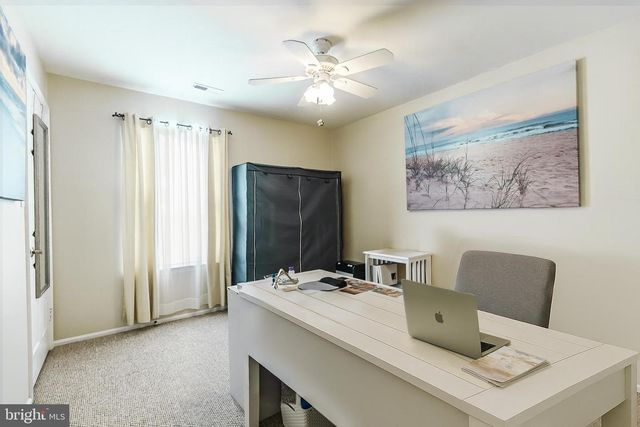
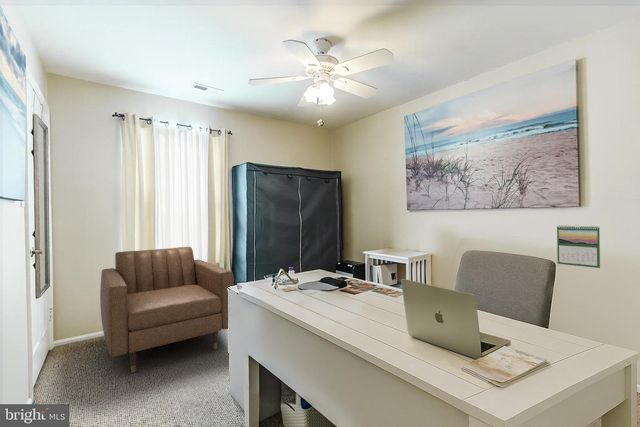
+ armchair (165, 298)
+ calendar (577, 245)
